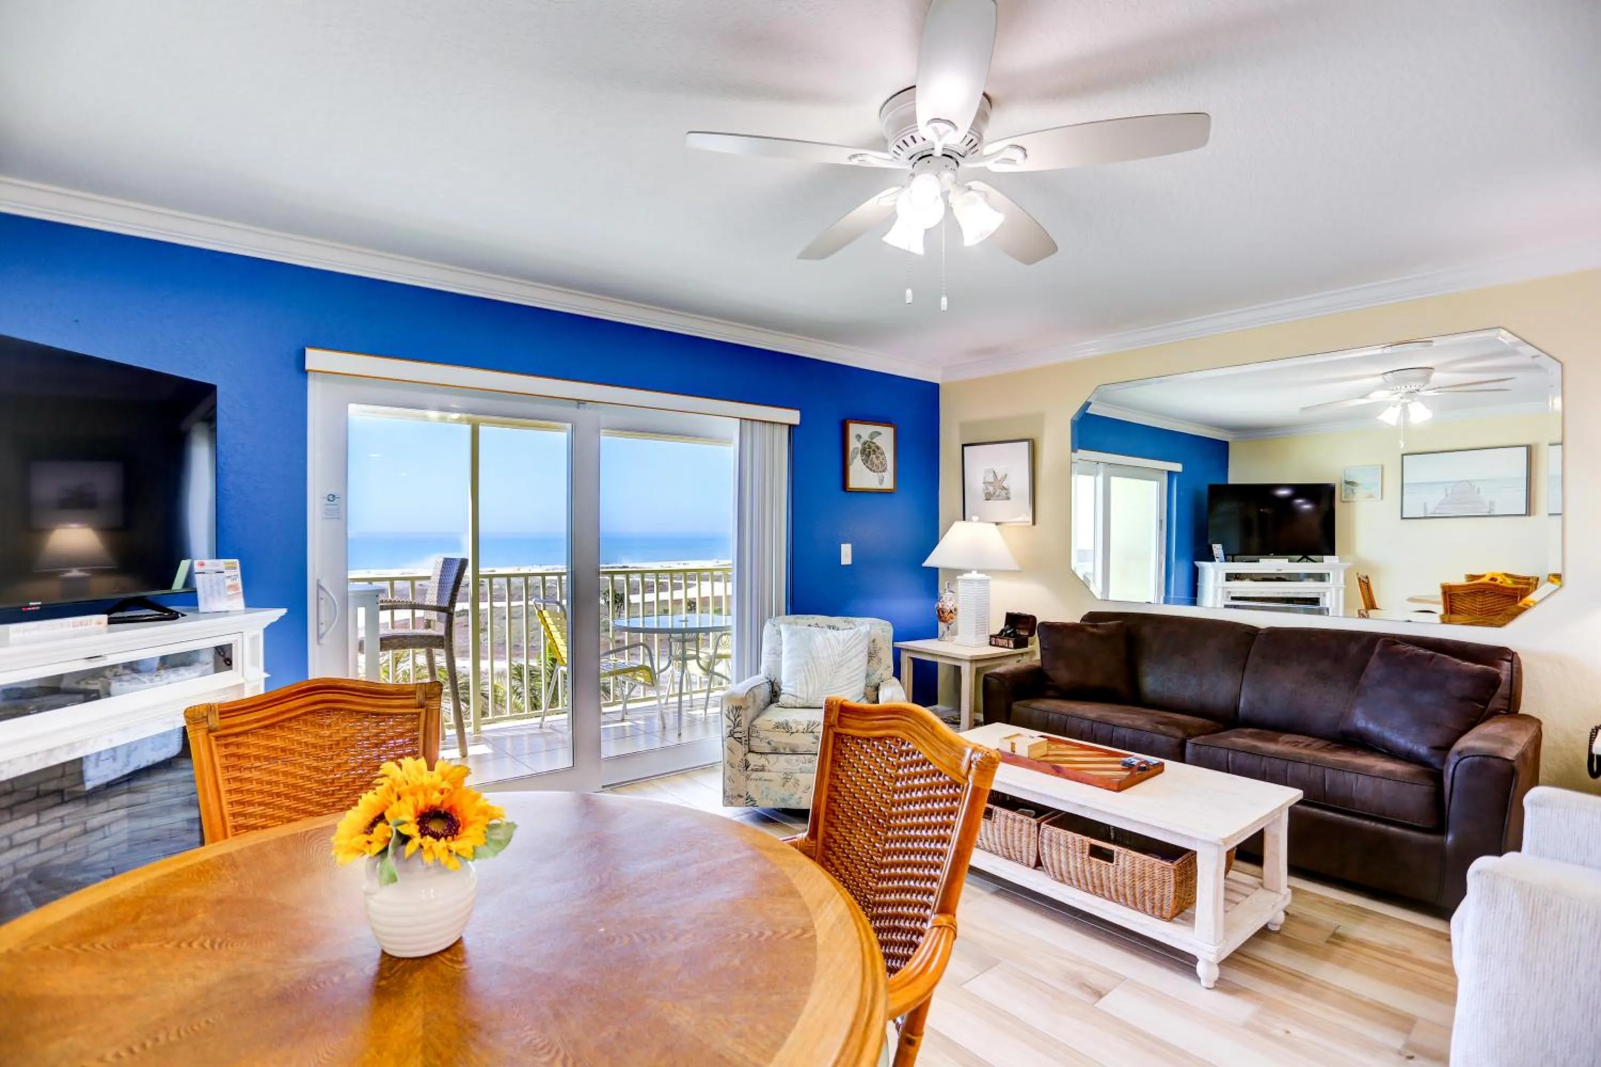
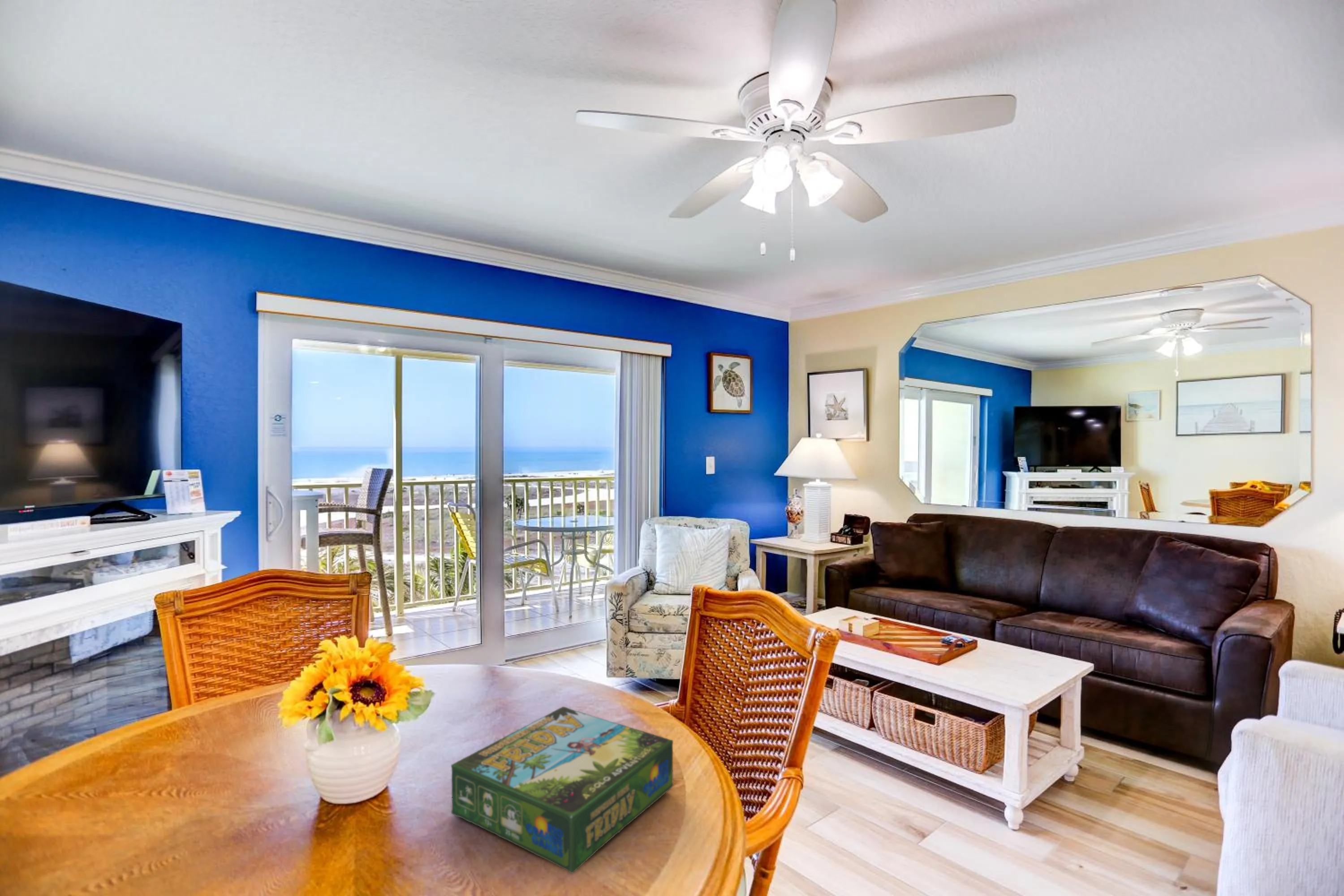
+ board game (566, 776)
